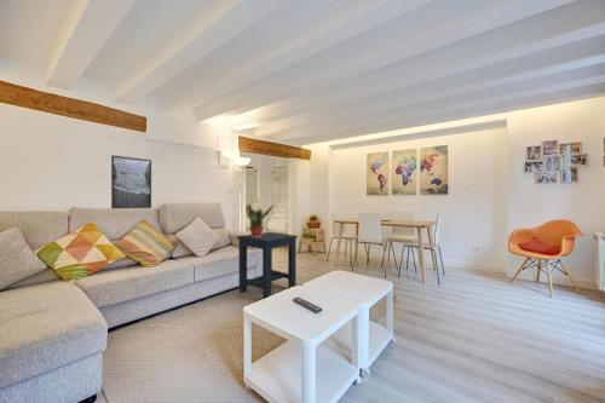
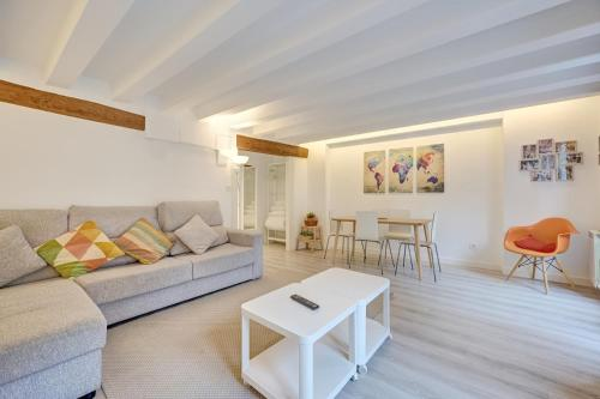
- potted plant (258, 217)
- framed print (132, 183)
- side table (267, 263)
